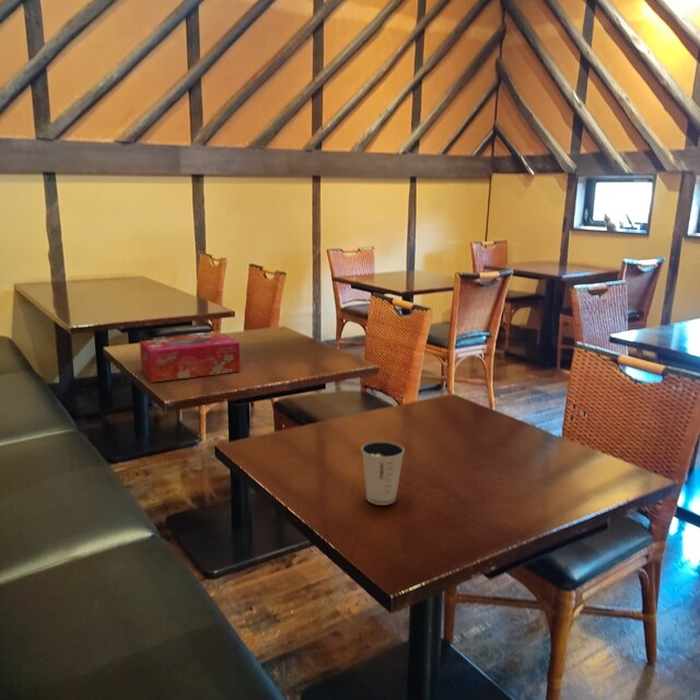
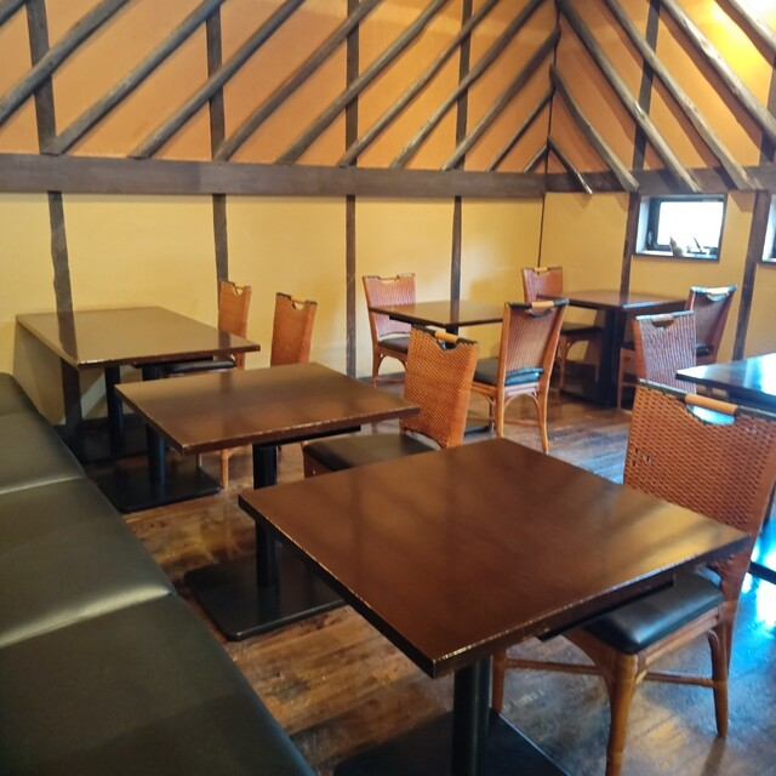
- tissue box (189, 355)
- dixie cup (382, 474)
